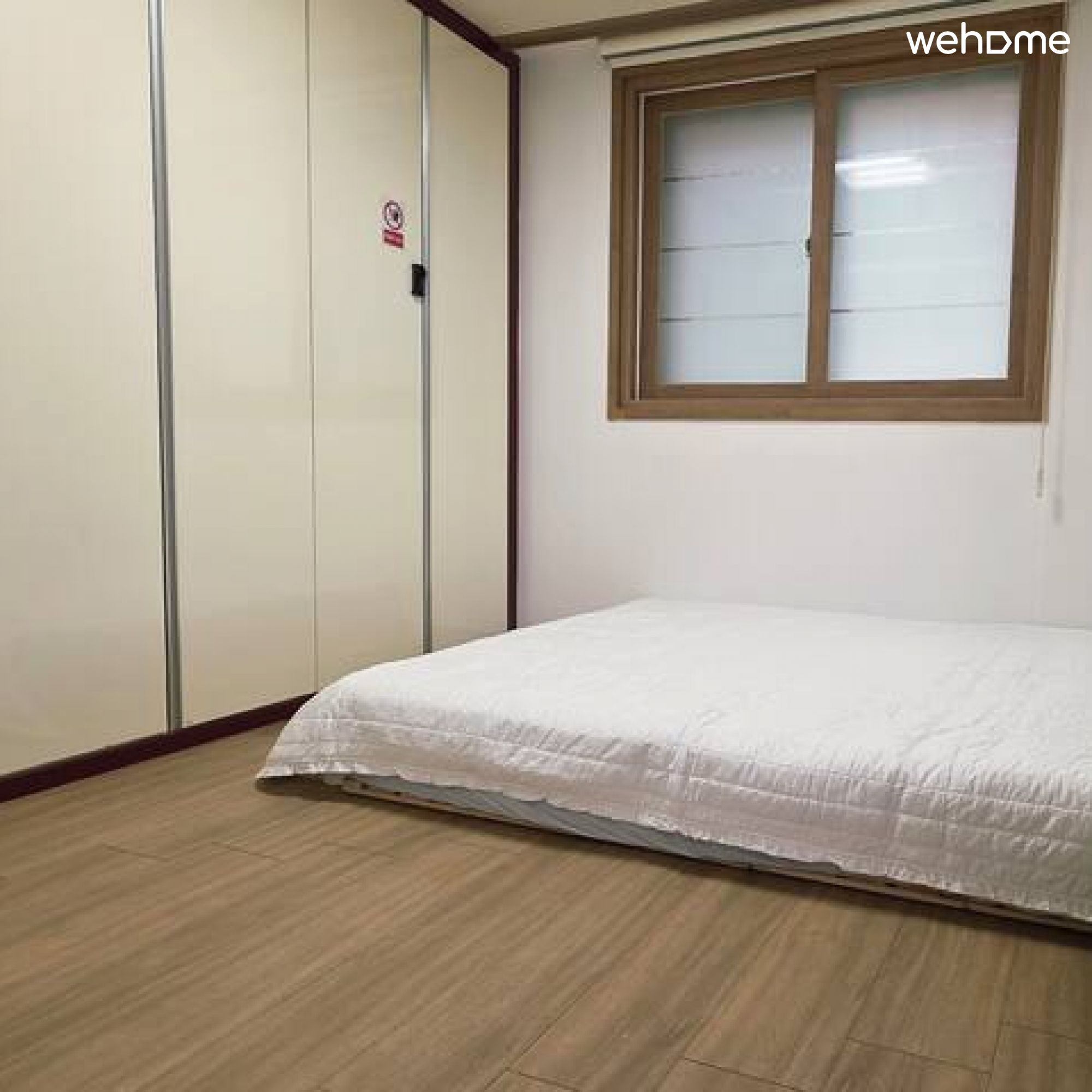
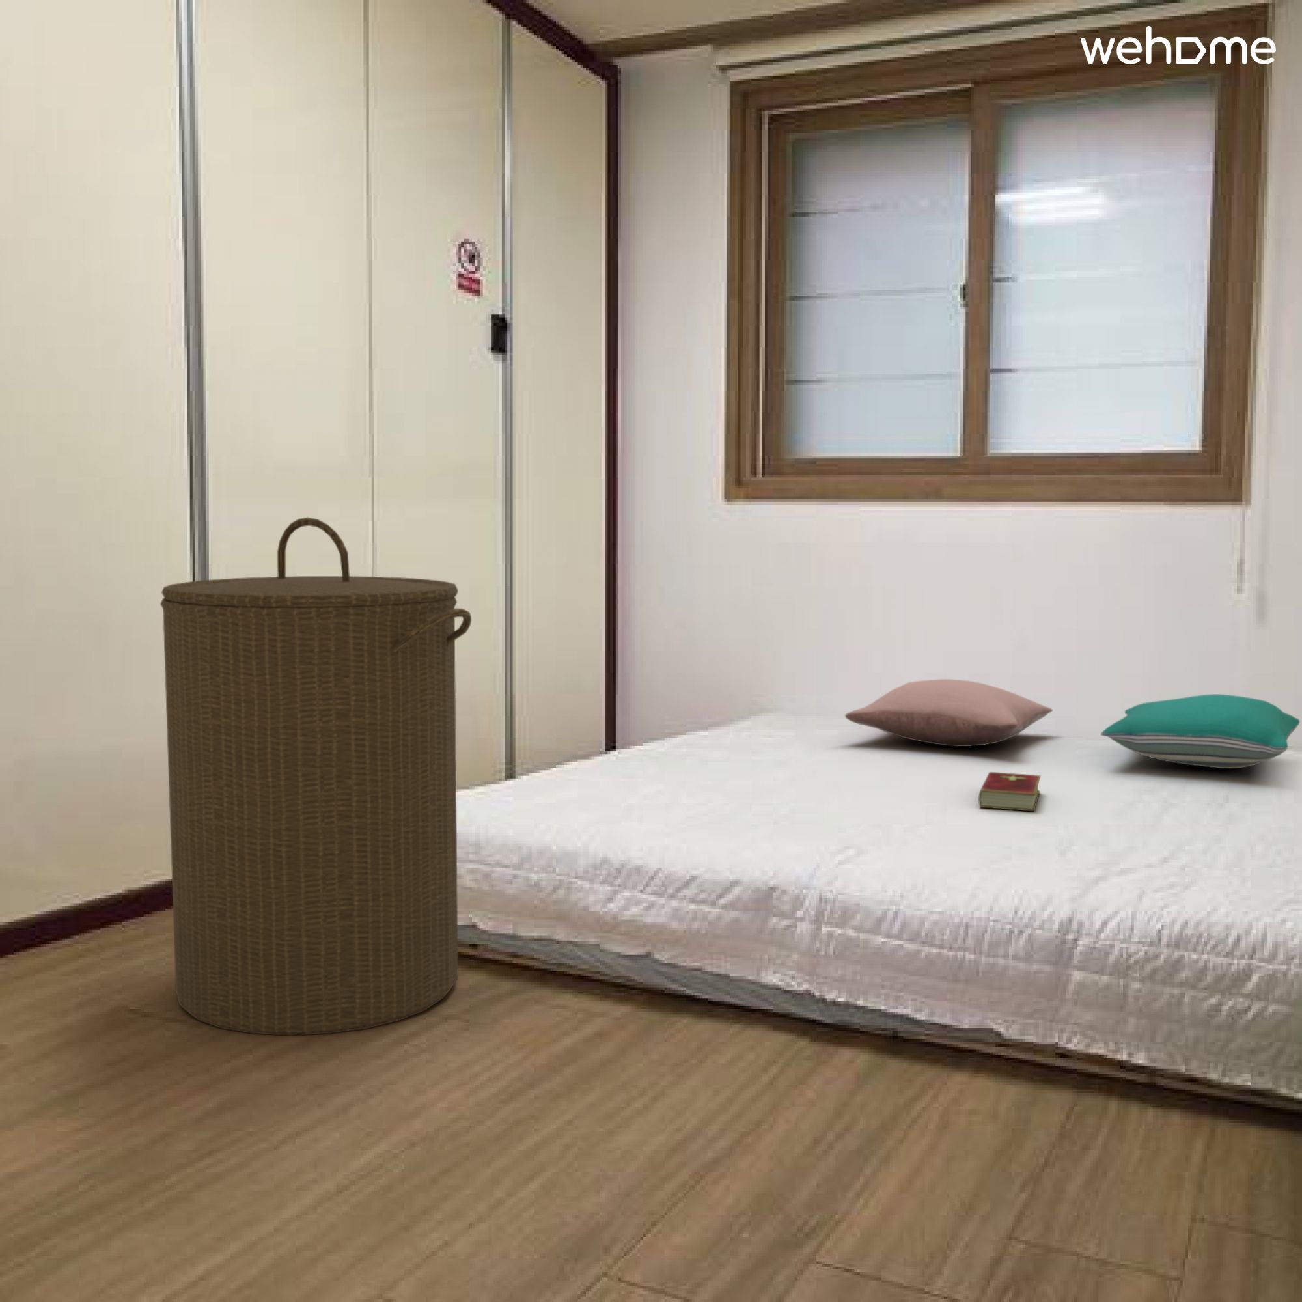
+ pillow (1201, 730)
+ pillow (951, 711)
+ laundry hamper (316, 756)
+ hardcover book (1010, 789)
